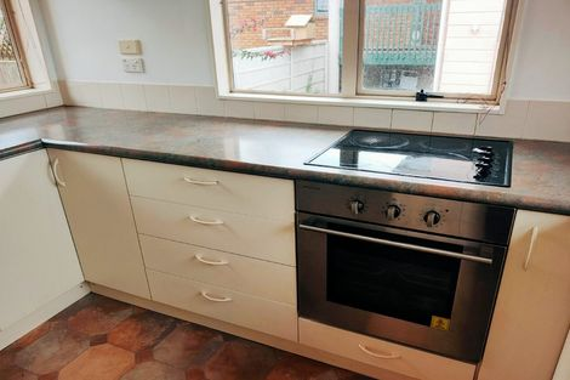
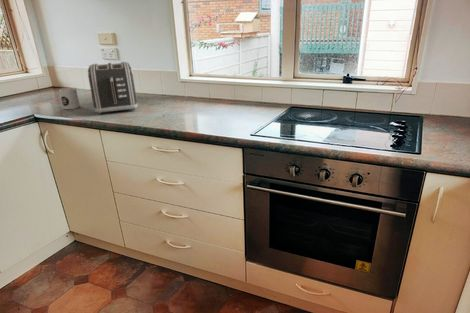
+ mug (67, 98)
+ toaster (112, 84)
